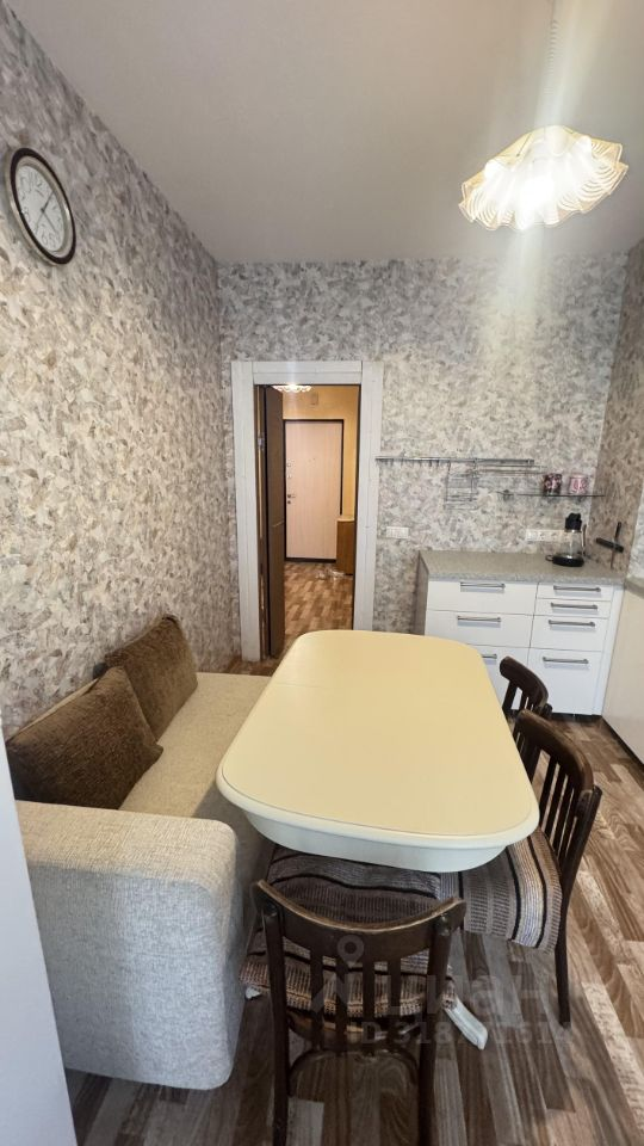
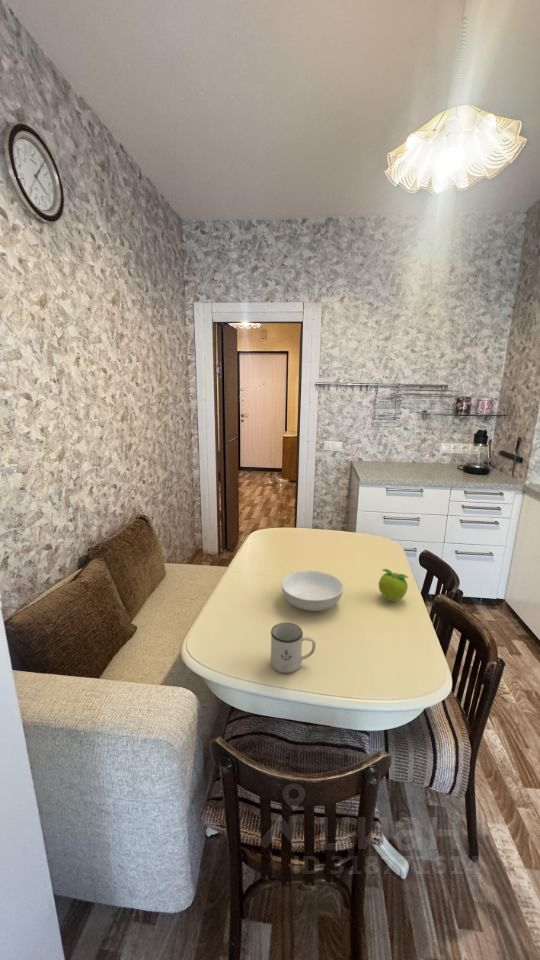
+ mug (293, 647)
+ fruit (392, 585)
+ serving bowl (311, 593)
